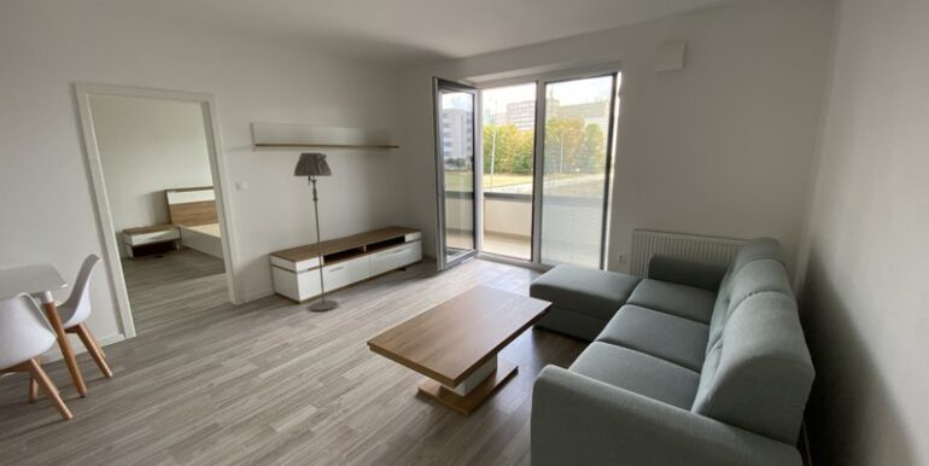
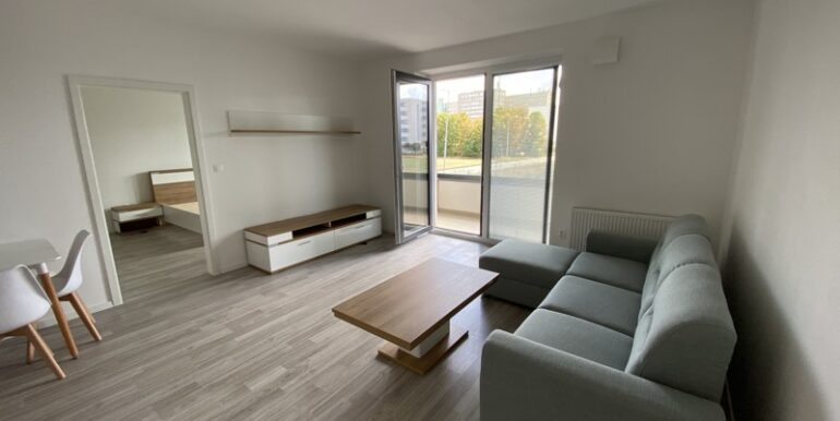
- floor lamp (317, 232)
